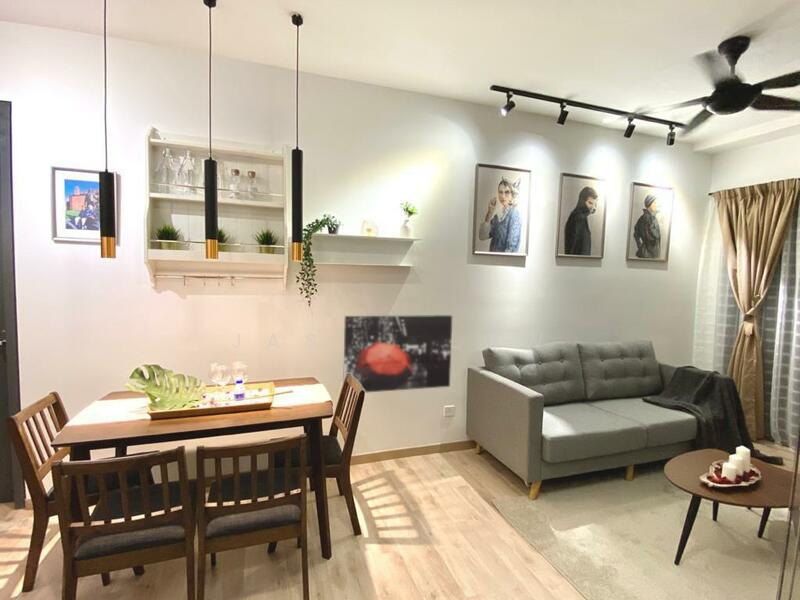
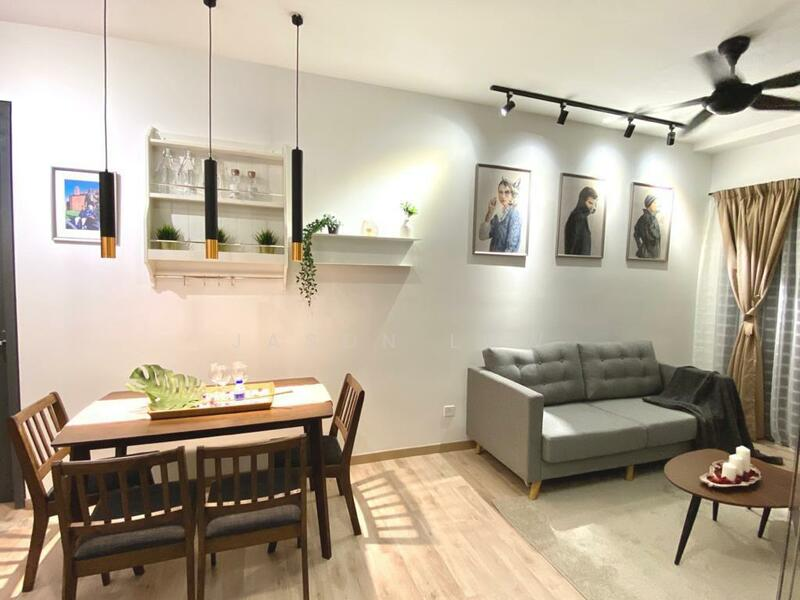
- wall art (399, 352)
